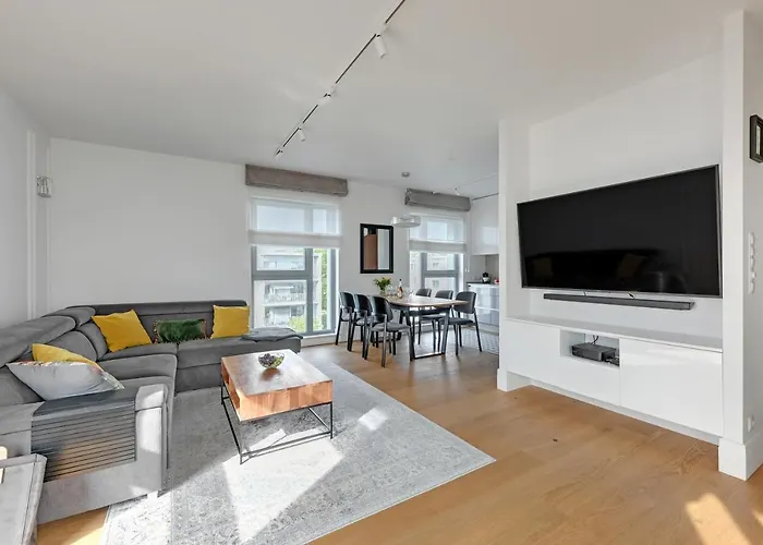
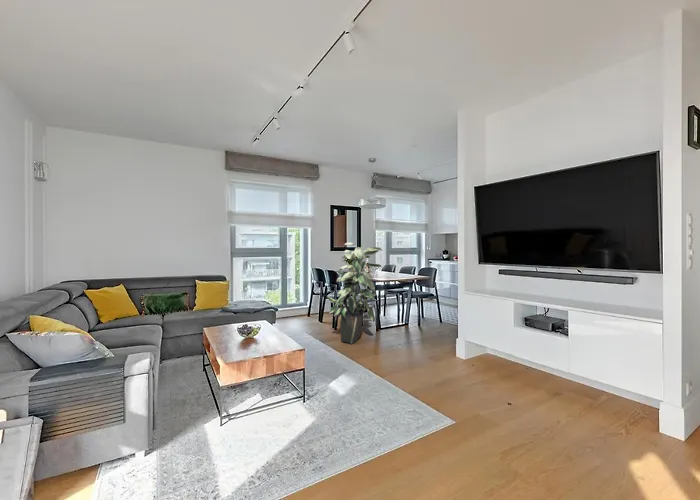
+ indoor plant (354, 292)
